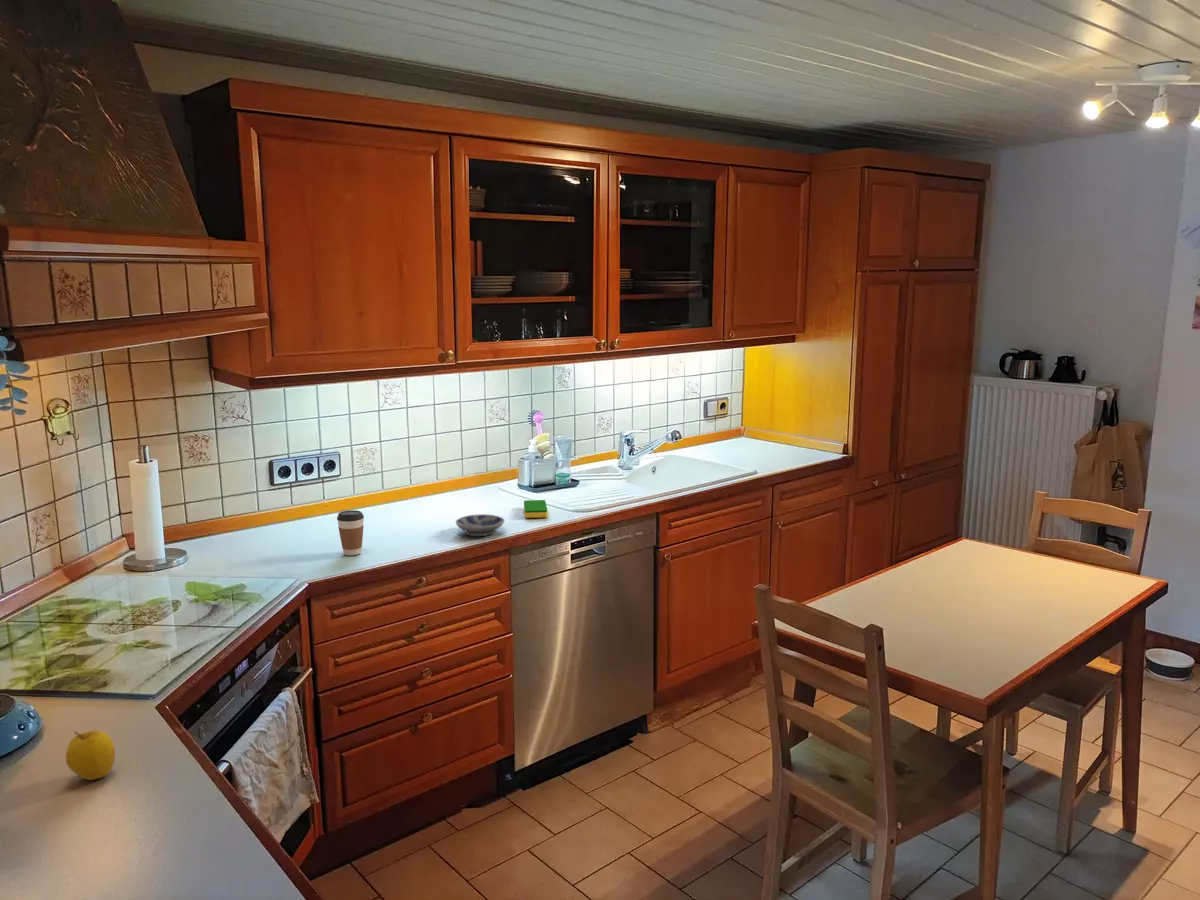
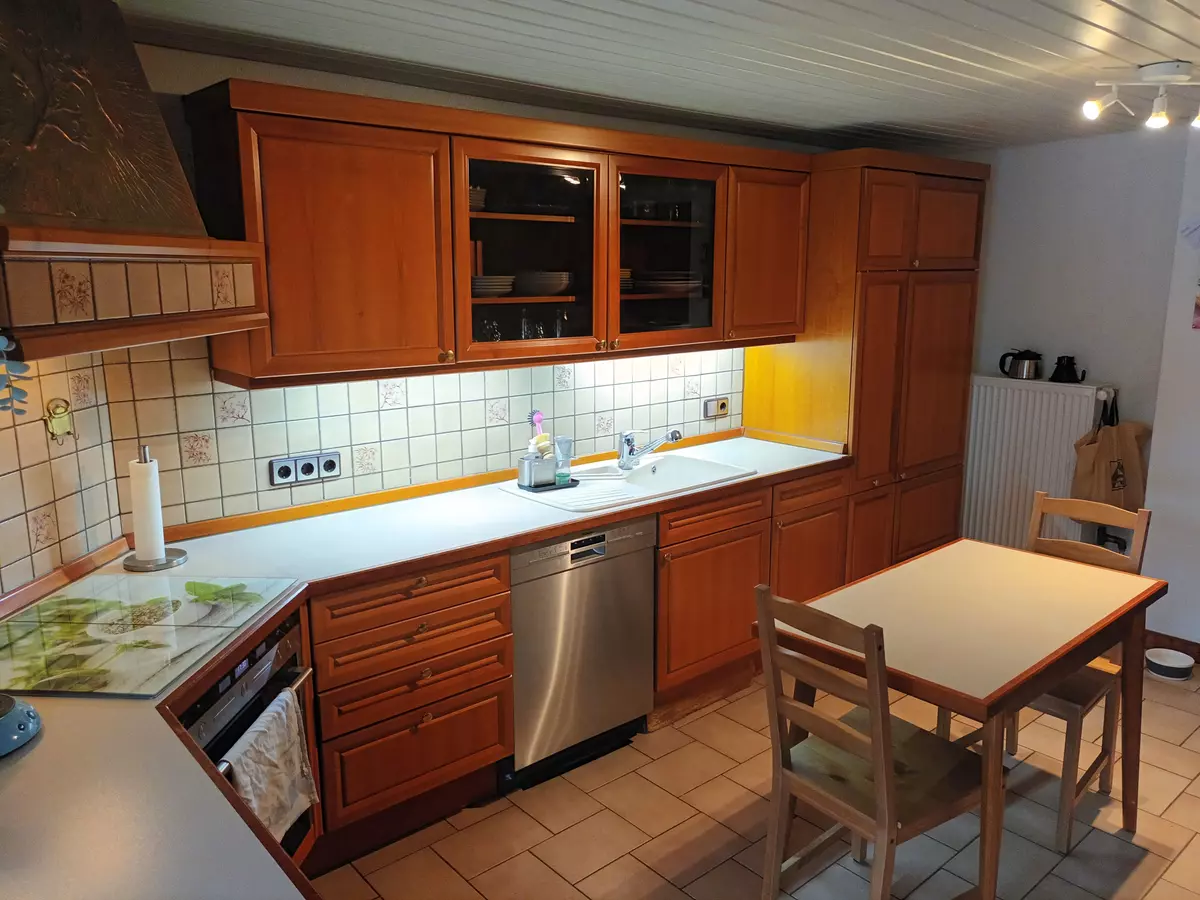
- apple (90, 753)
- coffee cup (351, 532)
- bowl (480, 526)
- dish sponge (535, 508)
